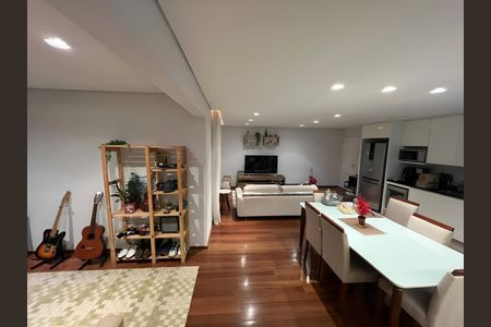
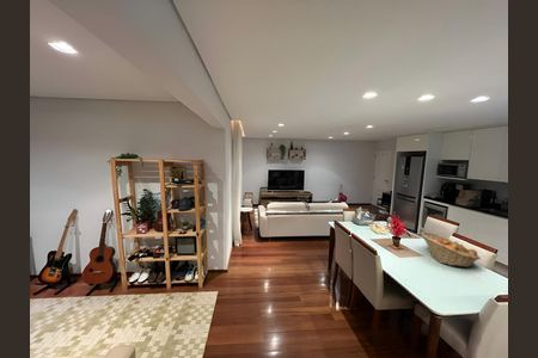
+ fruit basket (447, 247)
